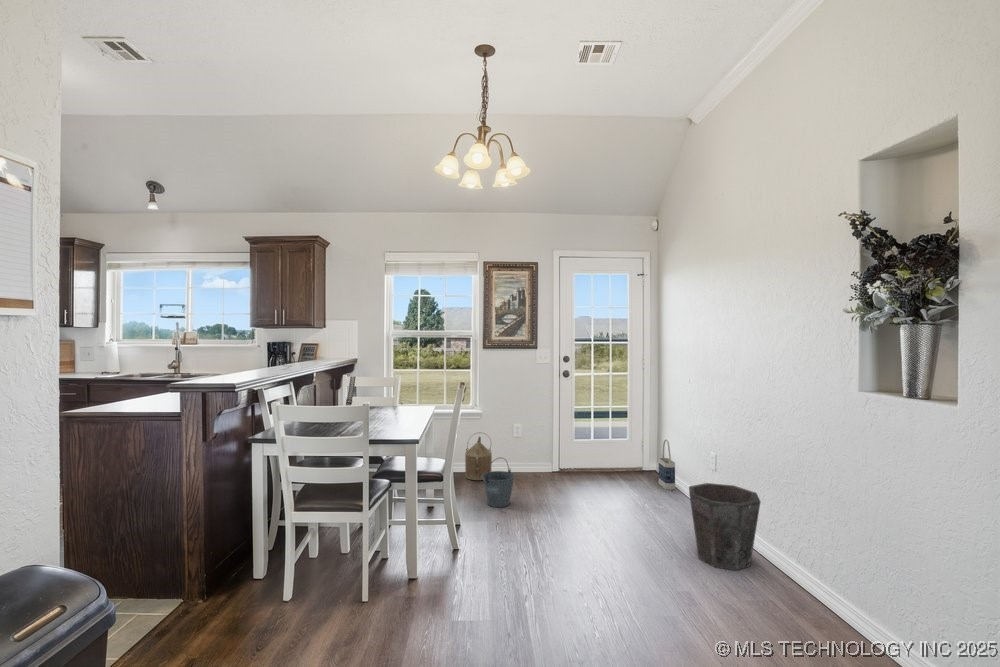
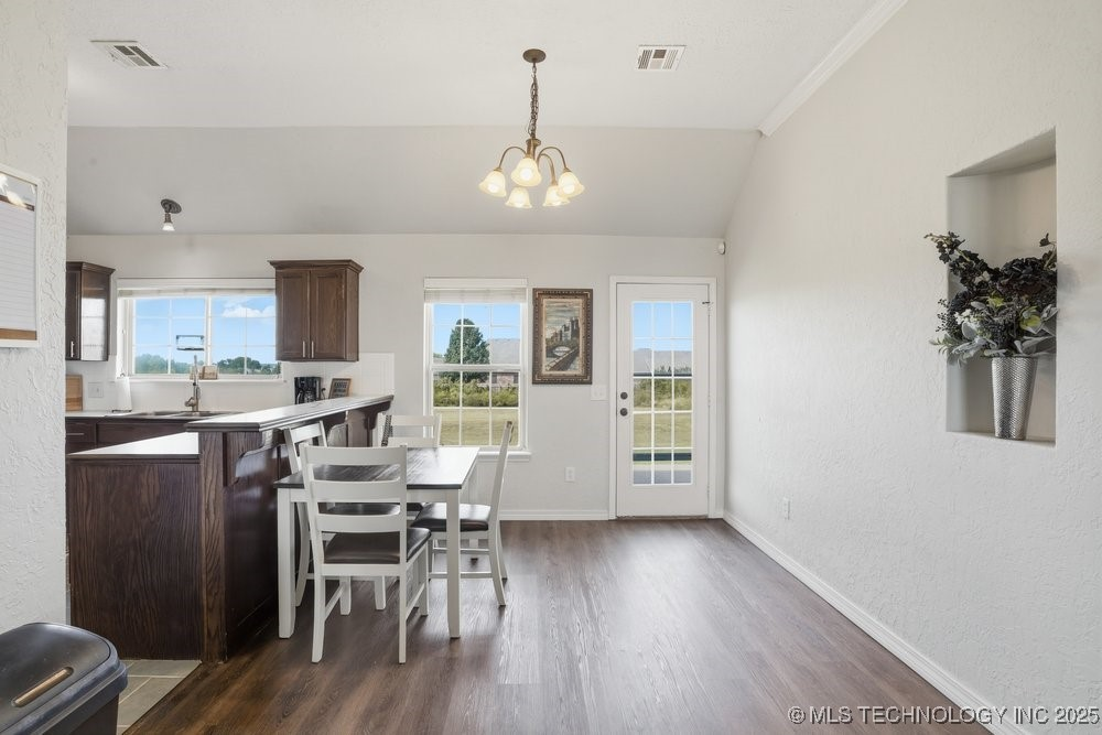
- bag (666, 463)
- waste bin (723, 525)
- watering can (478, 455)
- bucket (498, 480)
